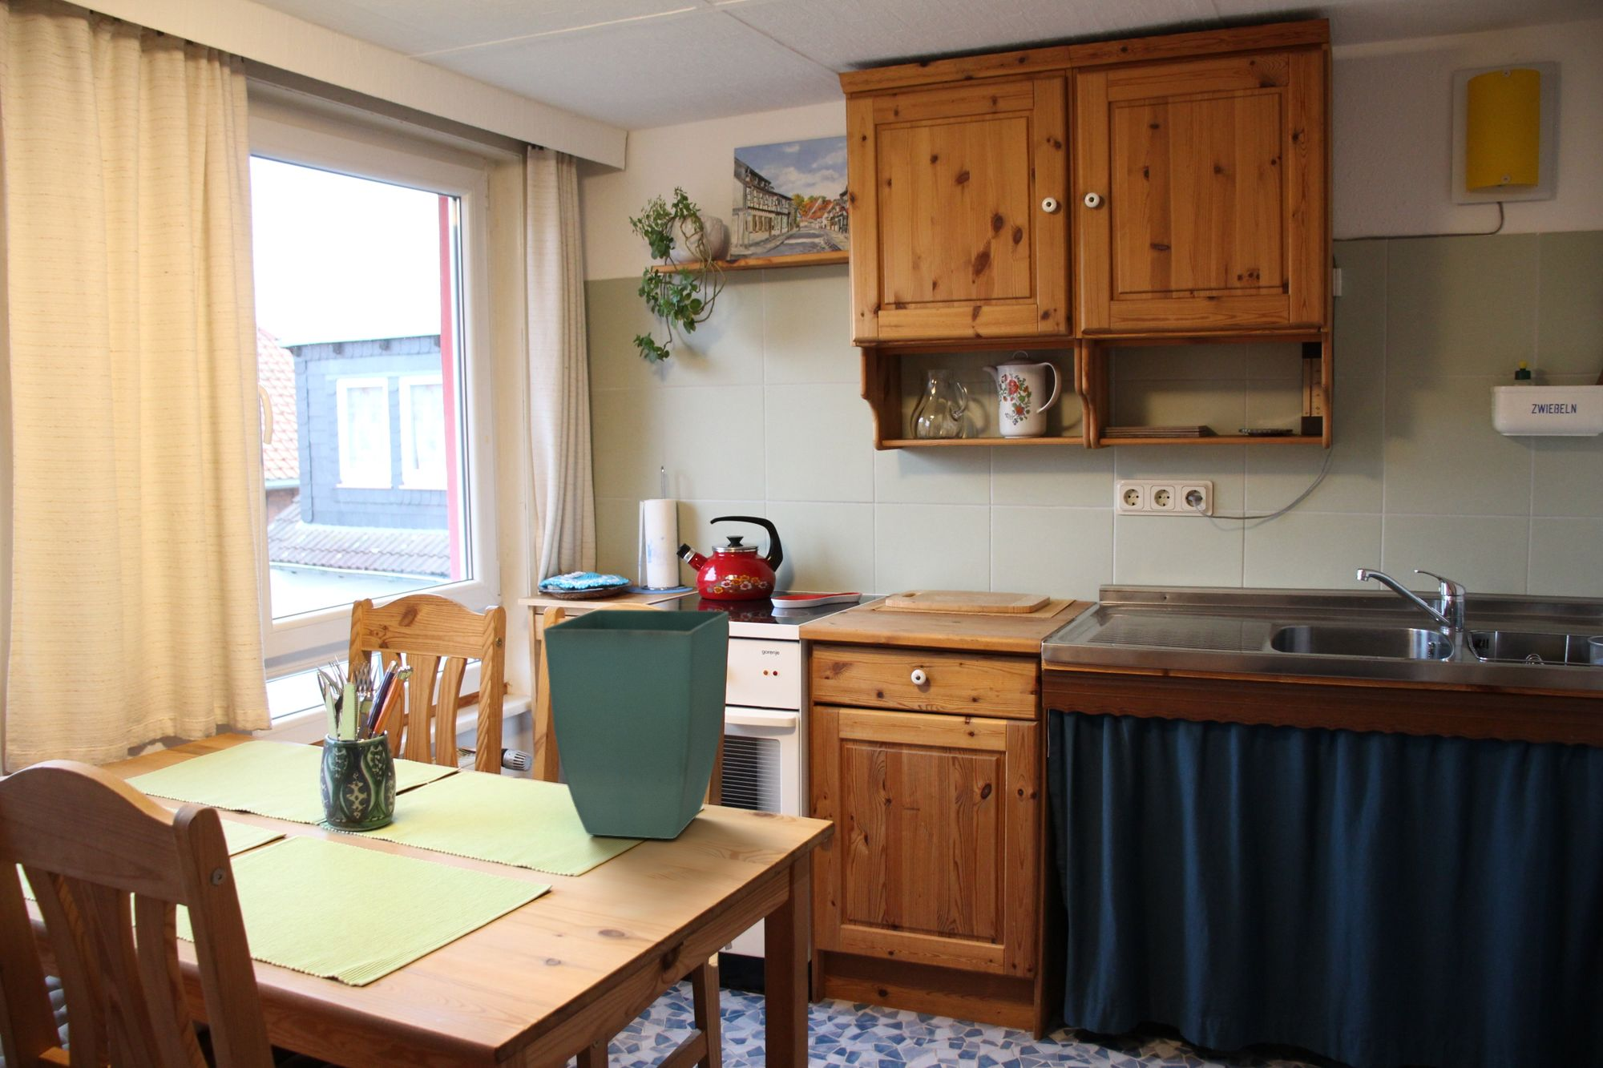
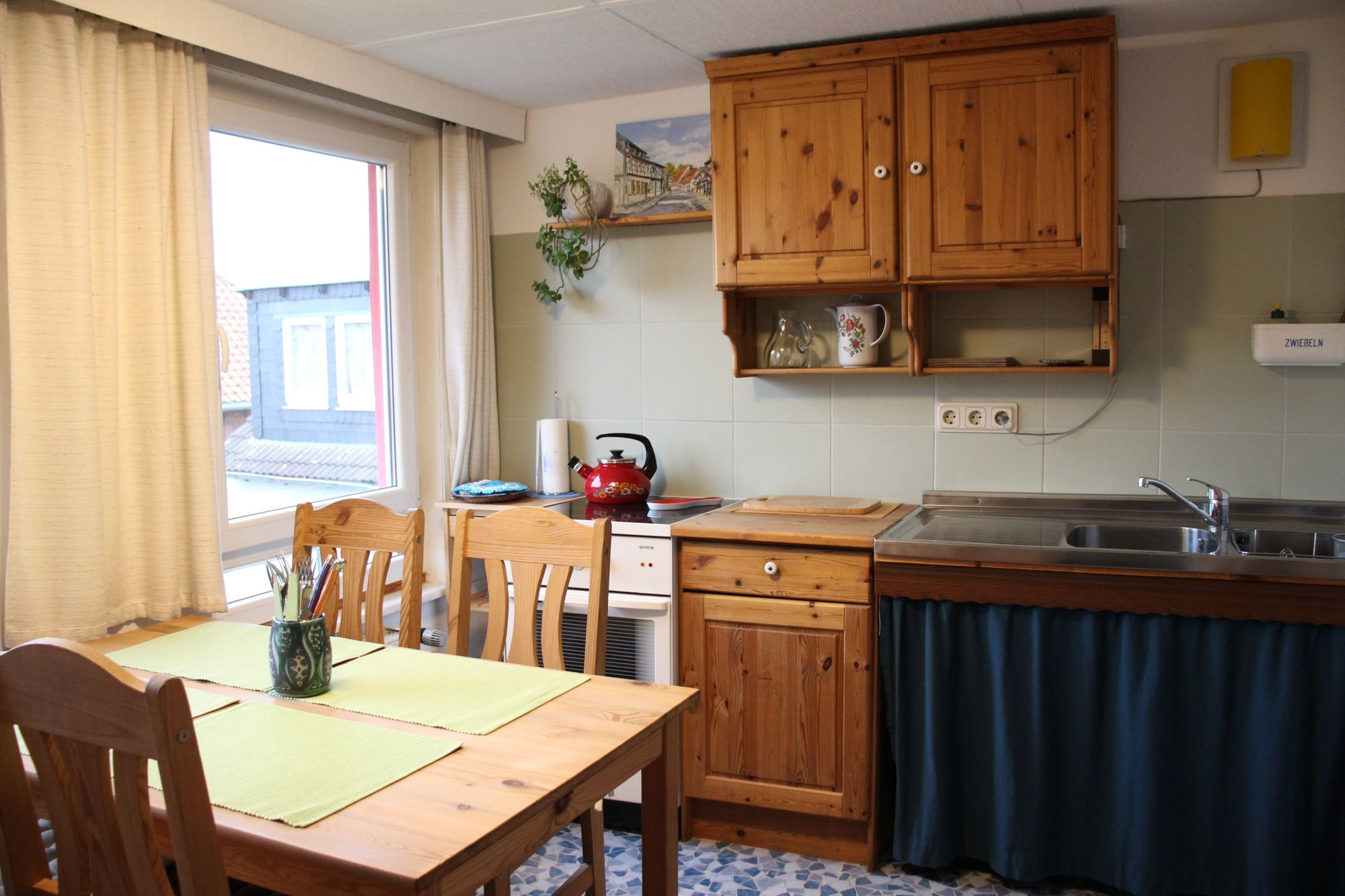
- flower pot (642, 722)
